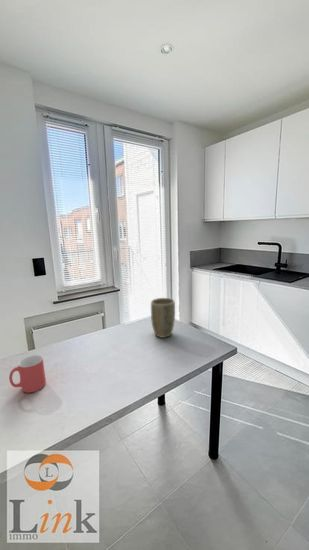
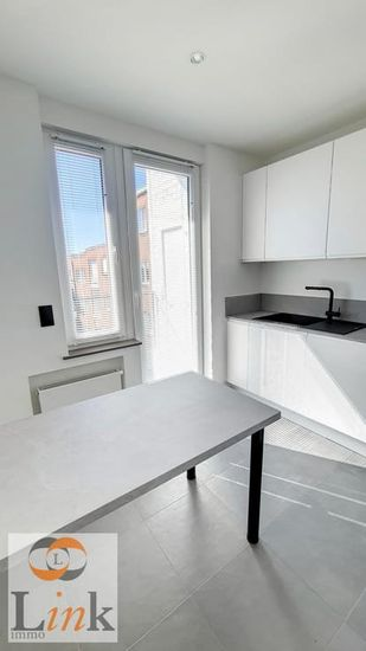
- mug (27, 375)
- plant pot (163, 317)
